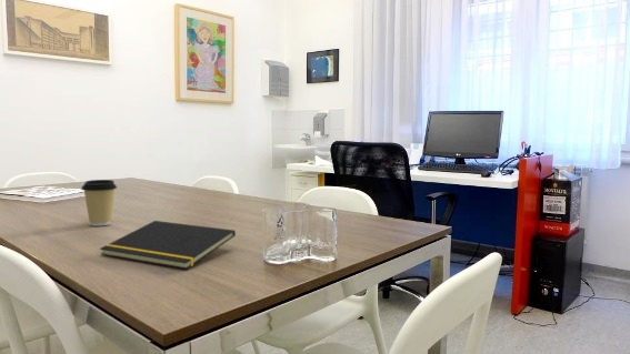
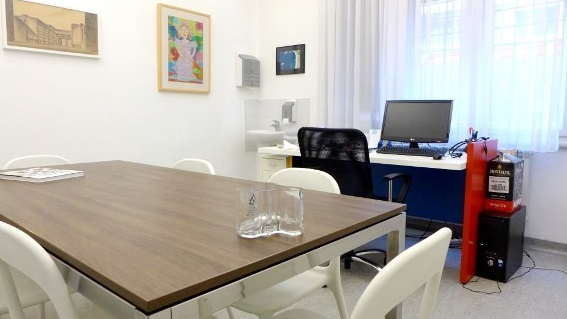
- coffee cup (99, 202)
- notepad (169, 242)
